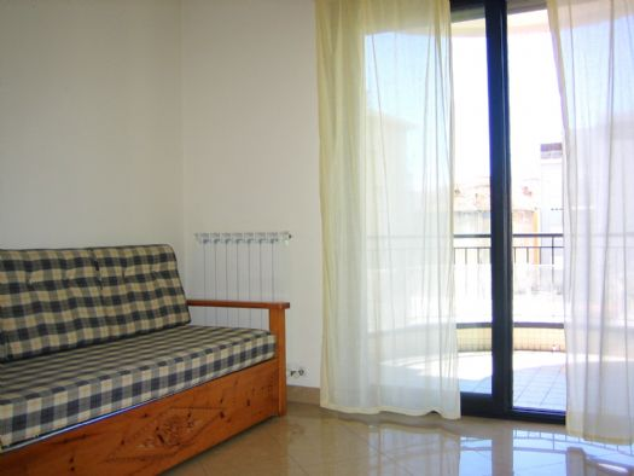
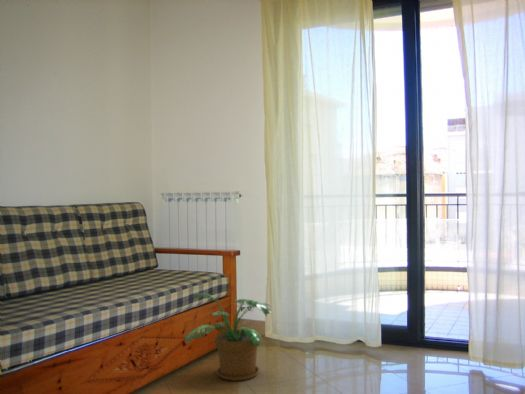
+ potted plant (230, 335)
